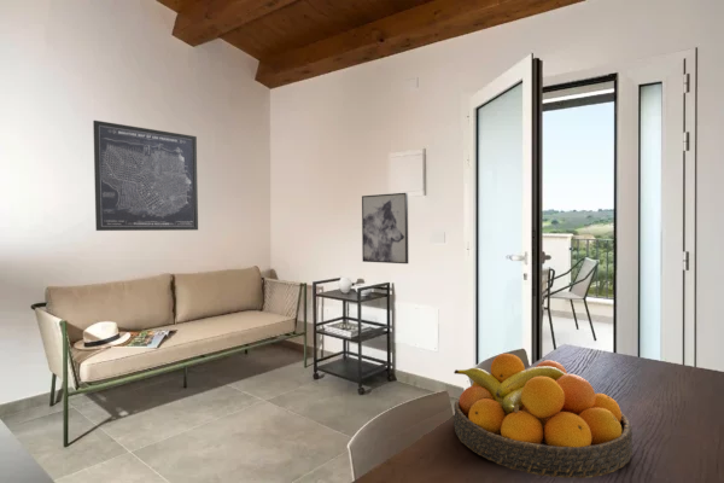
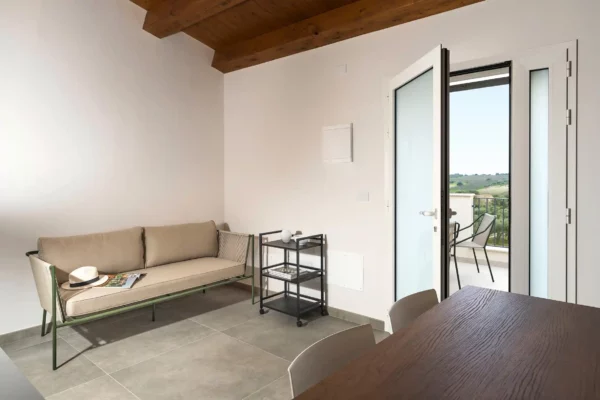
- wall art (150, 180)
- fruit bowl (537, 400)
- wall art (384, 228)
